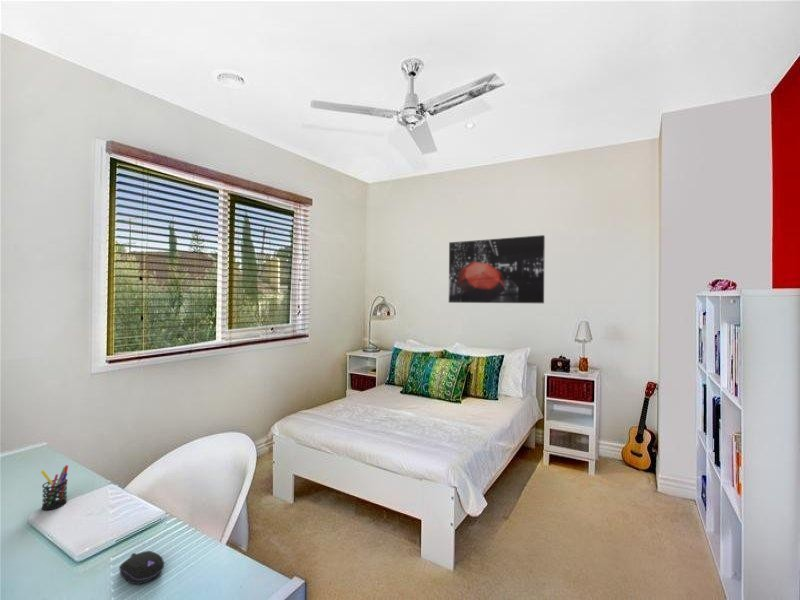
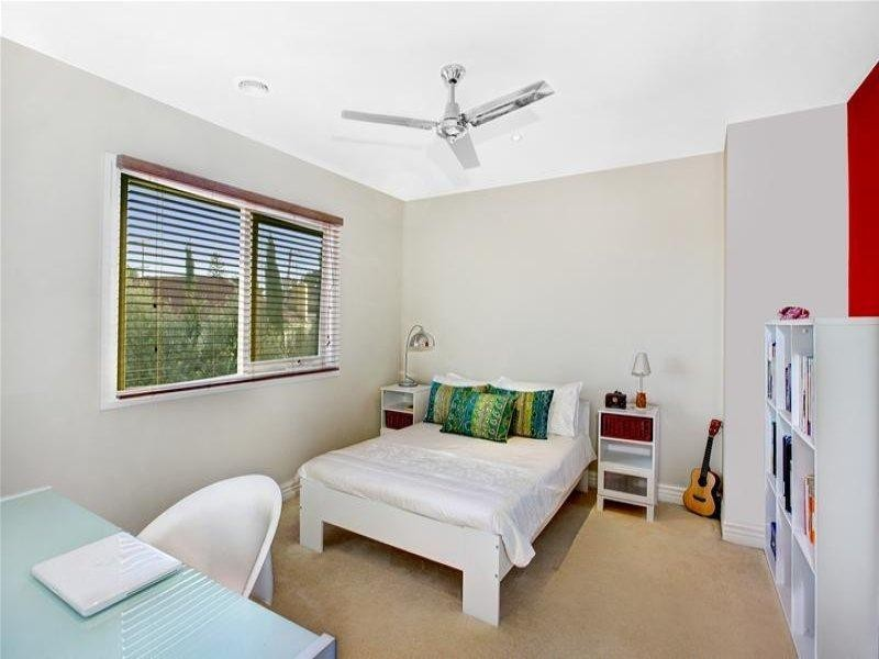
- computer mouse (141, 564)
- pen holder (57, 484)
- wall art (493, 271)
